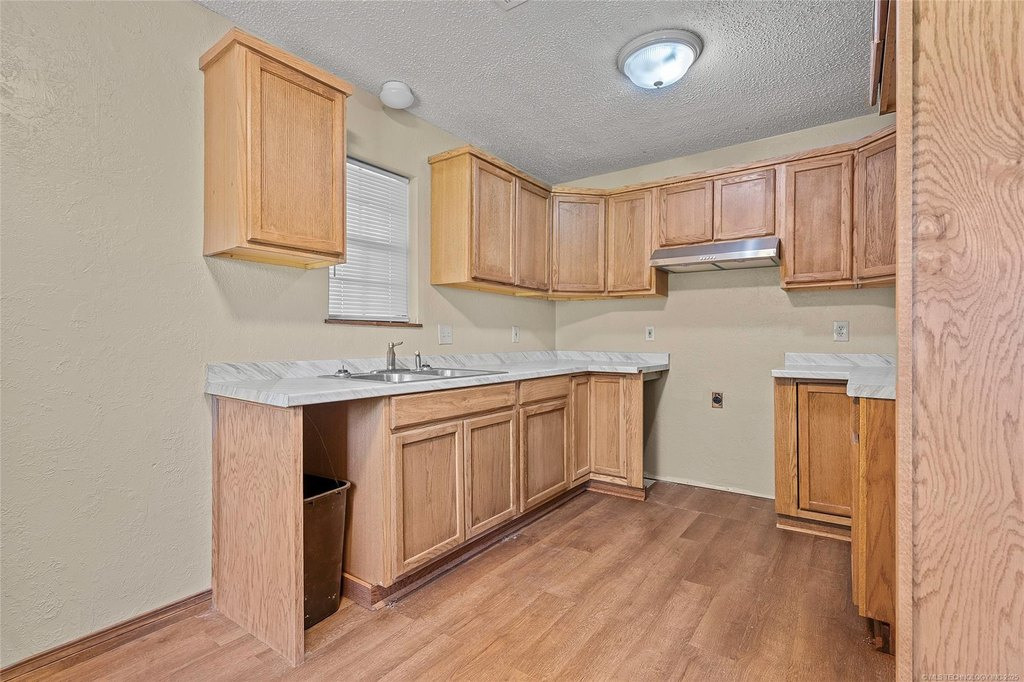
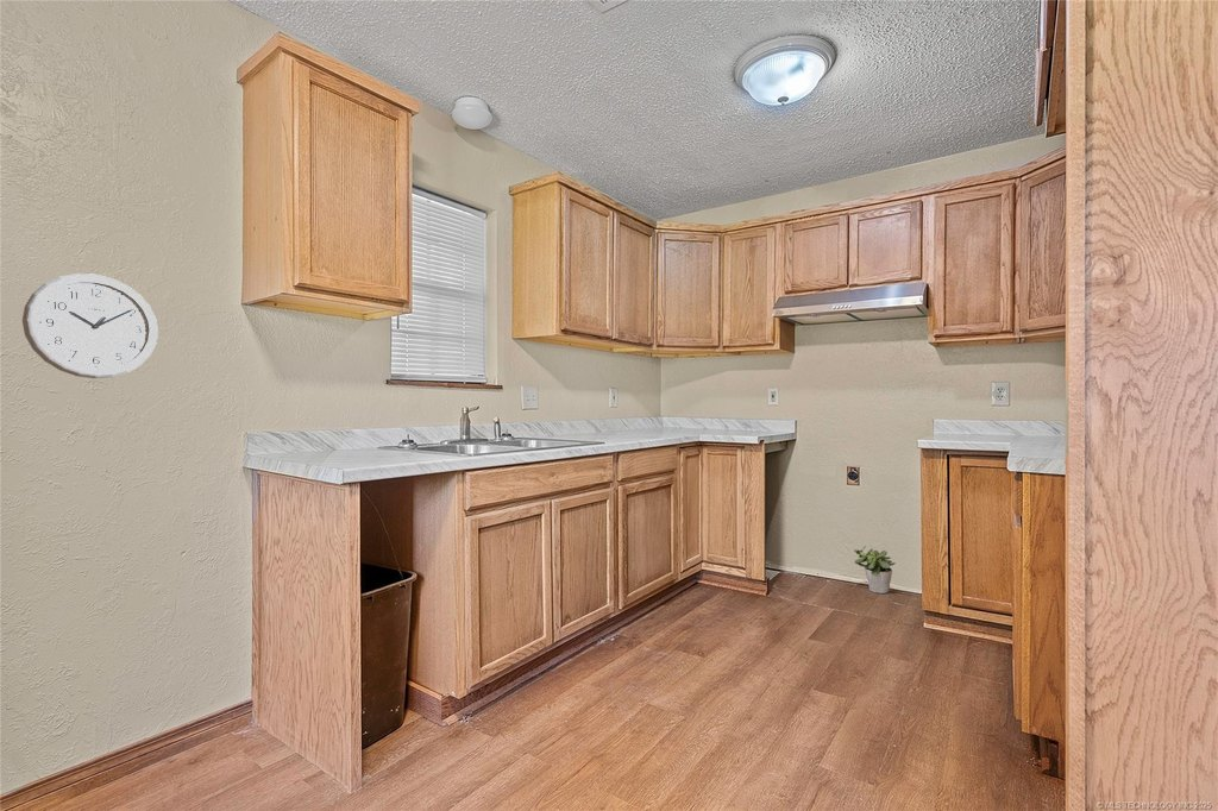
+ potted plant (872, 568)
+ wall clock (95, 326)
